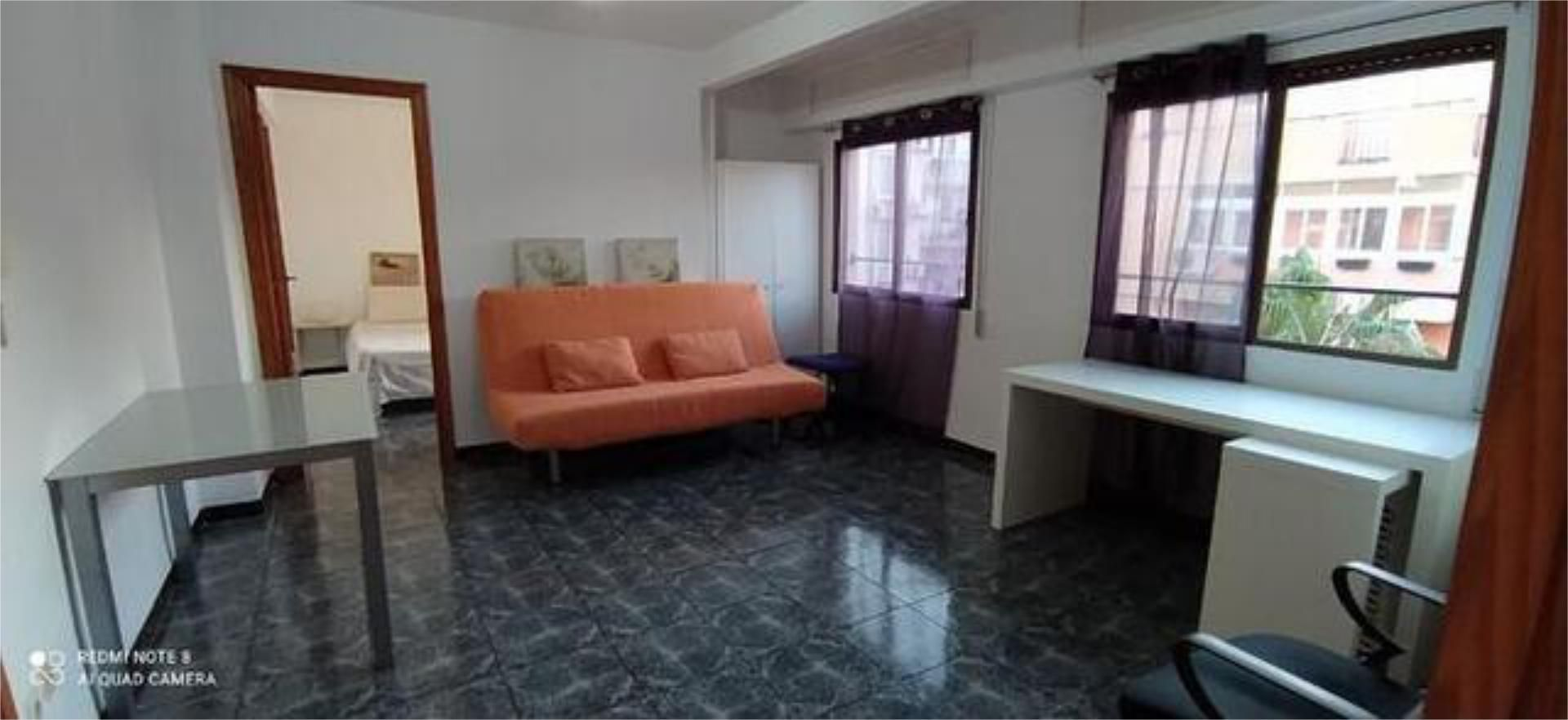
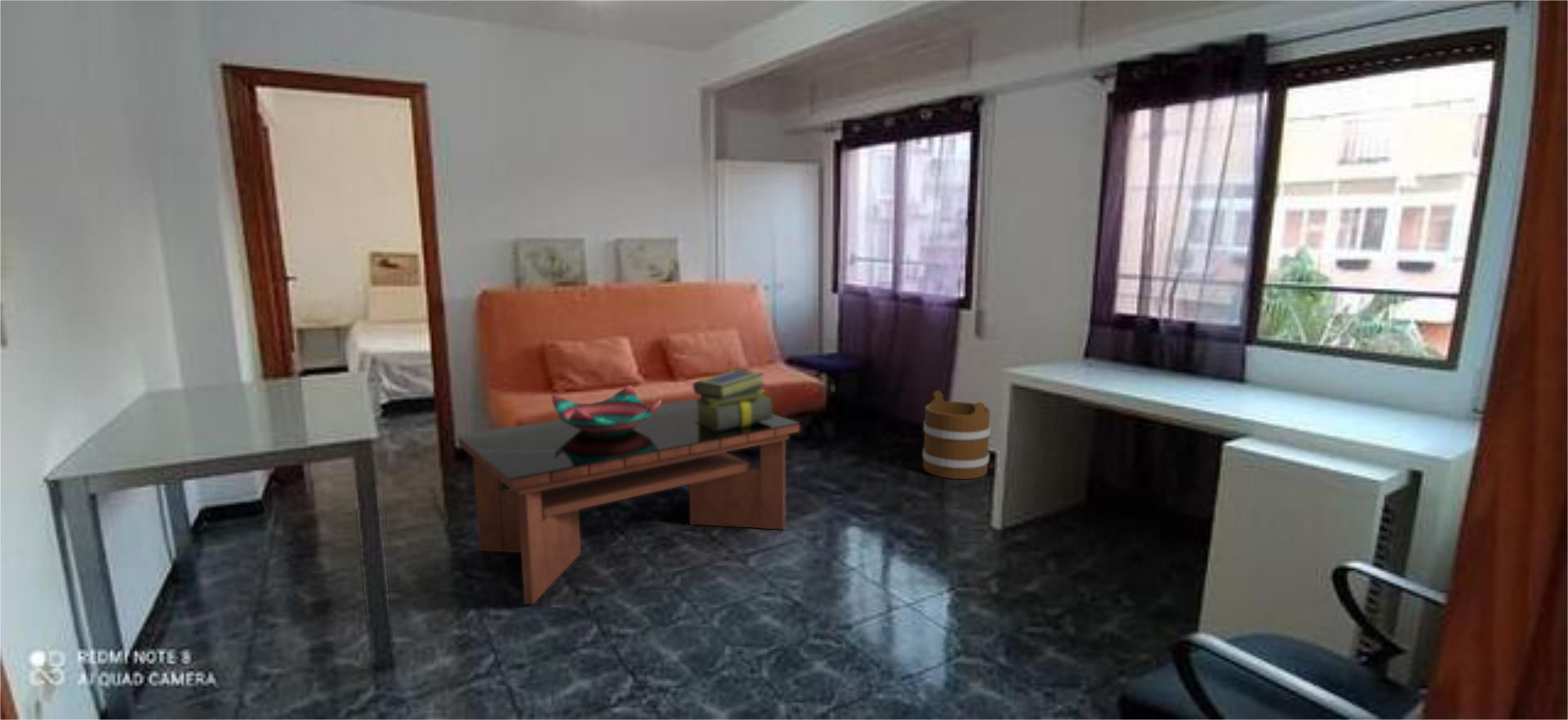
+ stack of books (732, 398)
+ coffee table (636, 484)
+ bucket (956, 433)
+ decorative bowl (606, 412)
